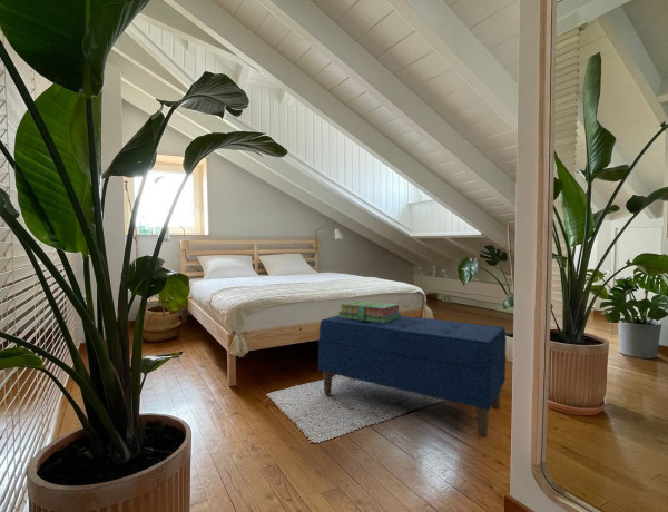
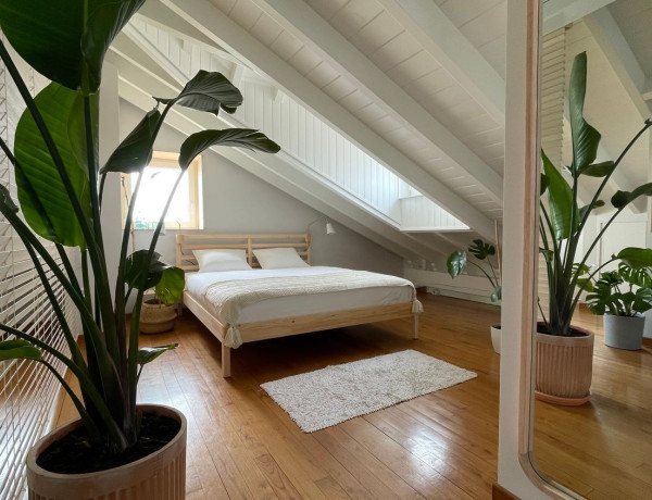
- bench (409, 362)
- stack of books (370, 311)
